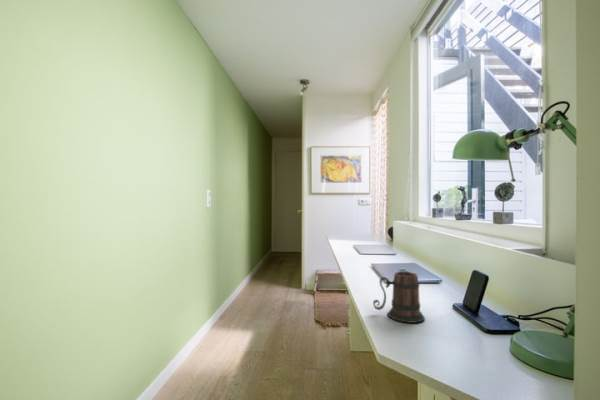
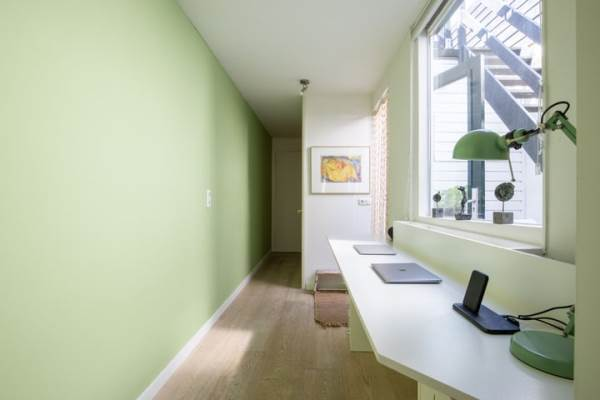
- mug (398, 294)
